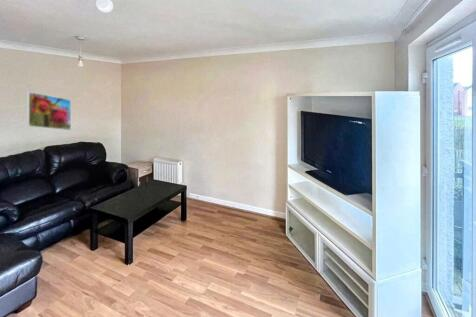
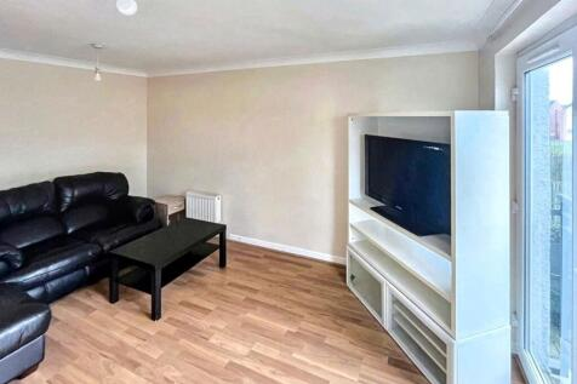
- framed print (50, 112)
